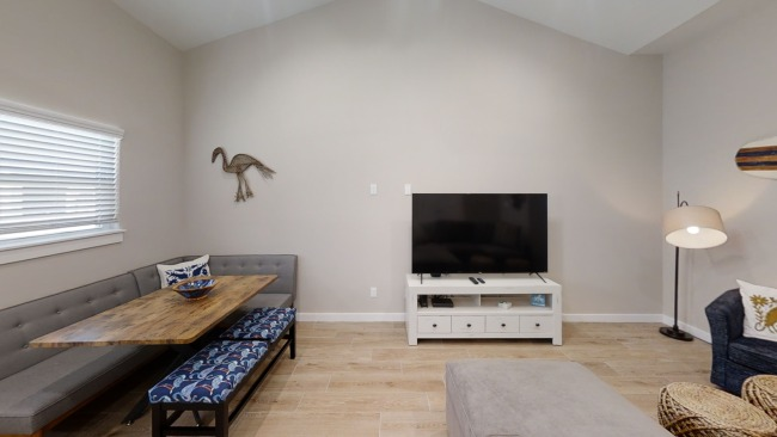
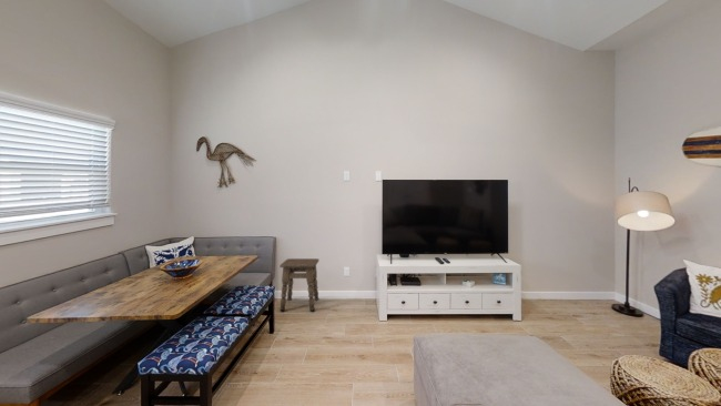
+ side table (299, 277)
